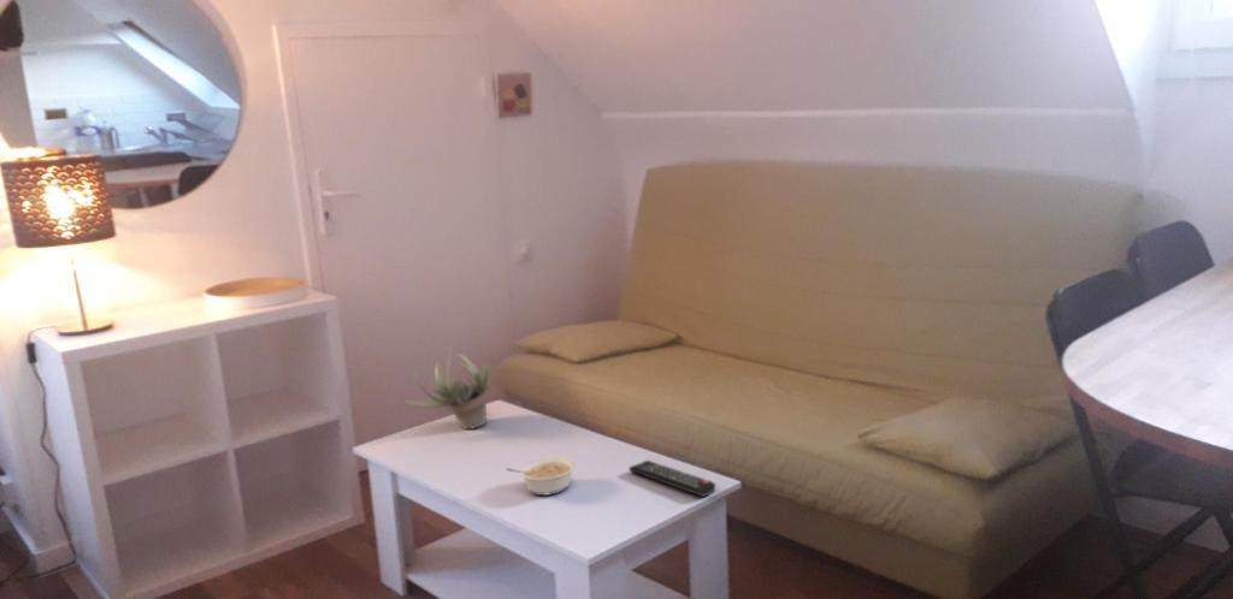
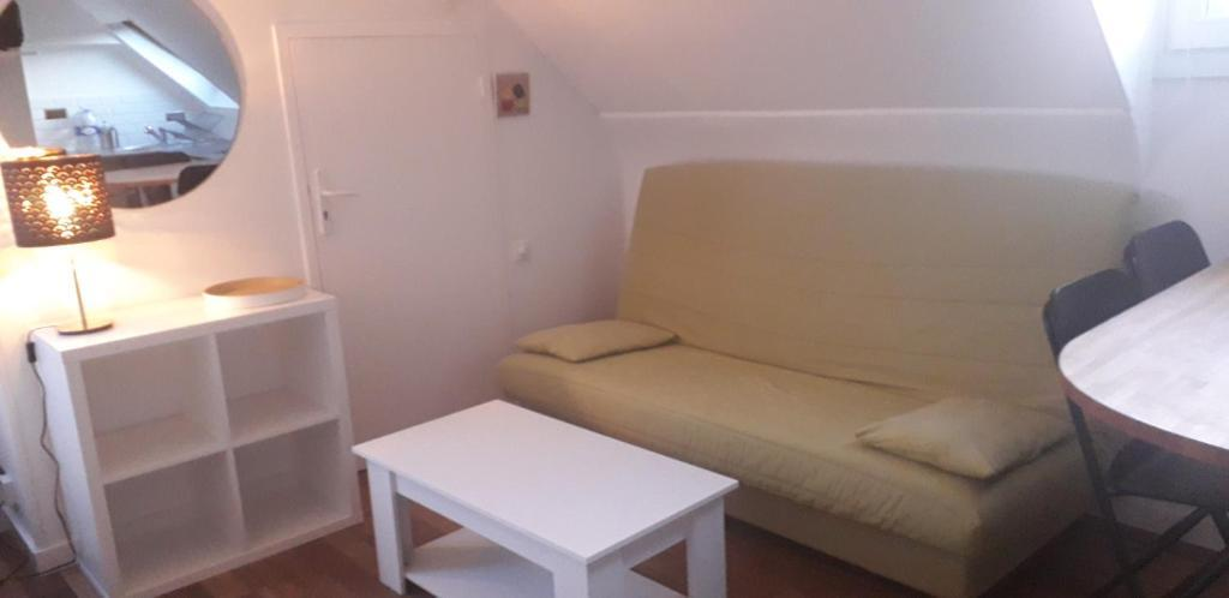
- succulent plant (450, 389)
- remote control (671, 478)
- legume (545, 476)
